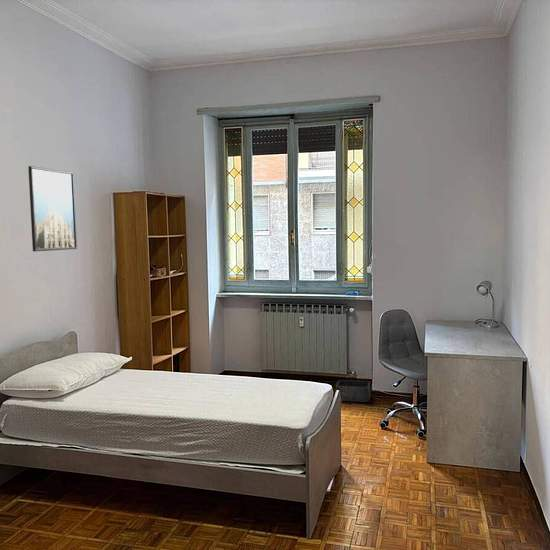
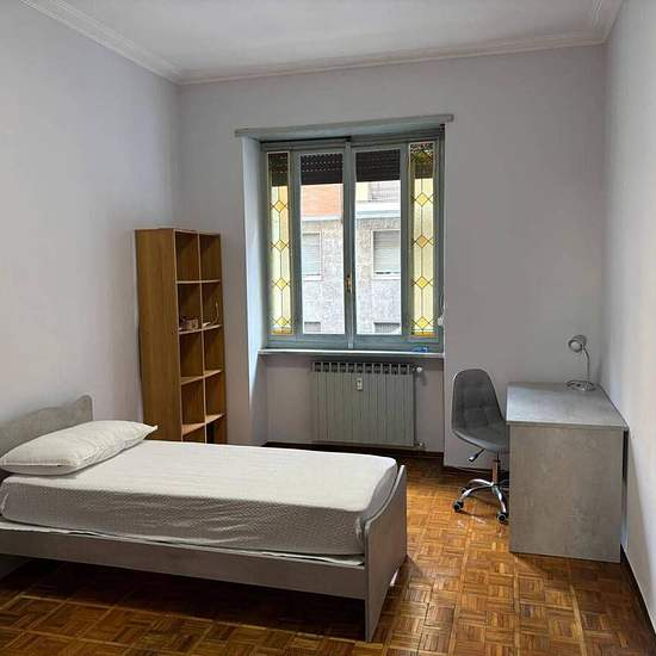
- storage bin (353, 390)
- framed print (54, 210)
